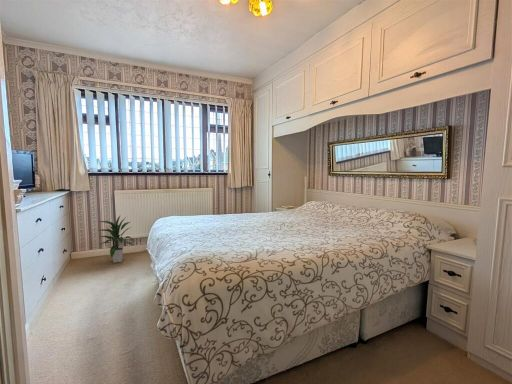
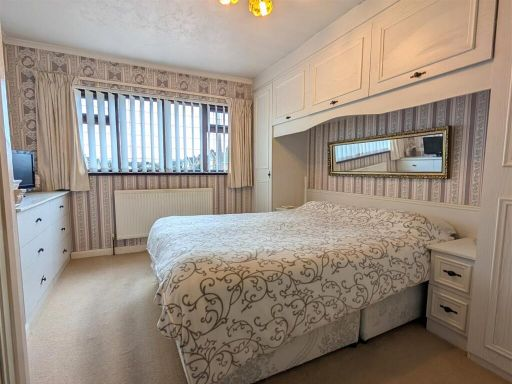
- indoor plant (115, 238)
